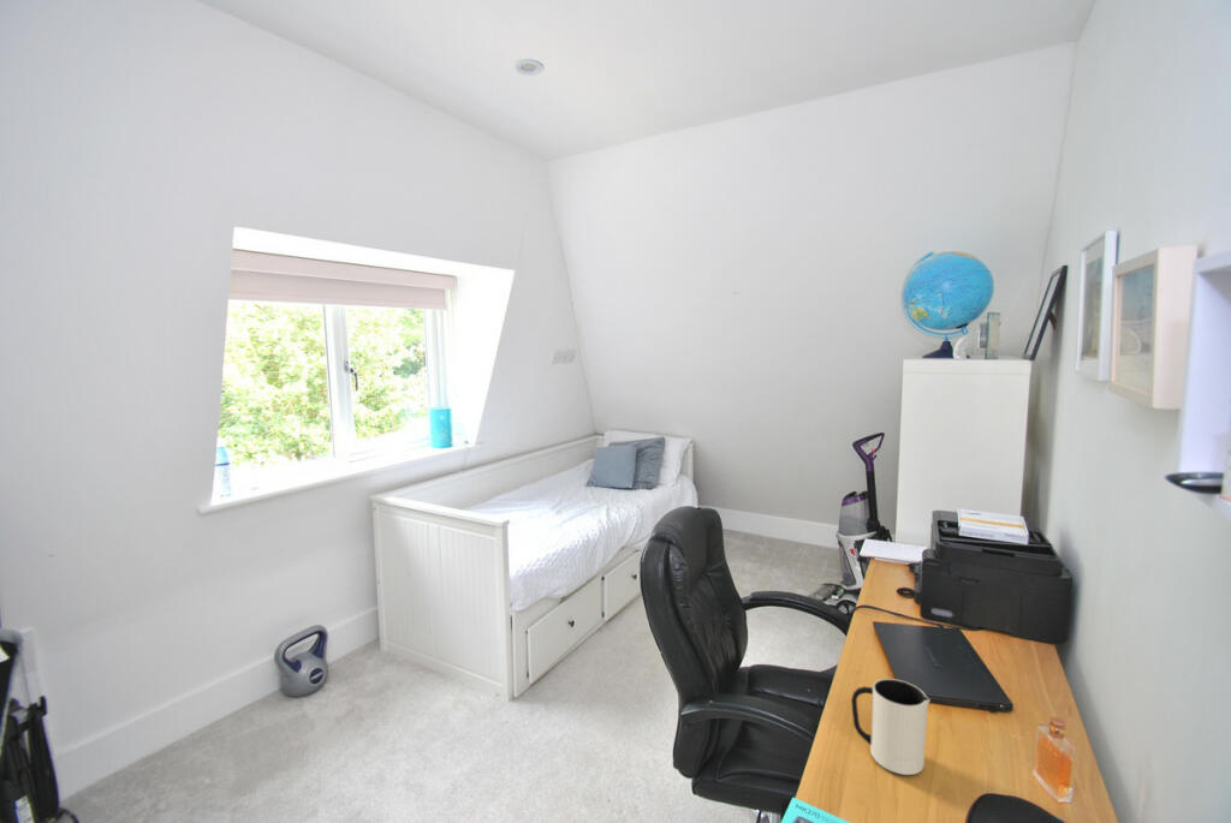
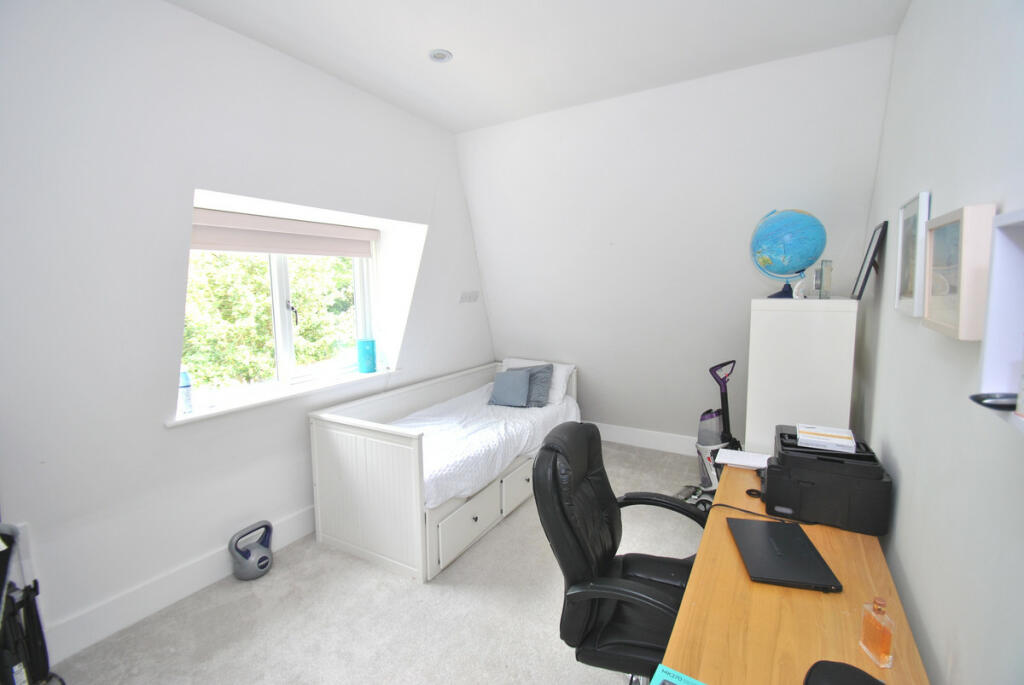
- pitcher (891, 723)
